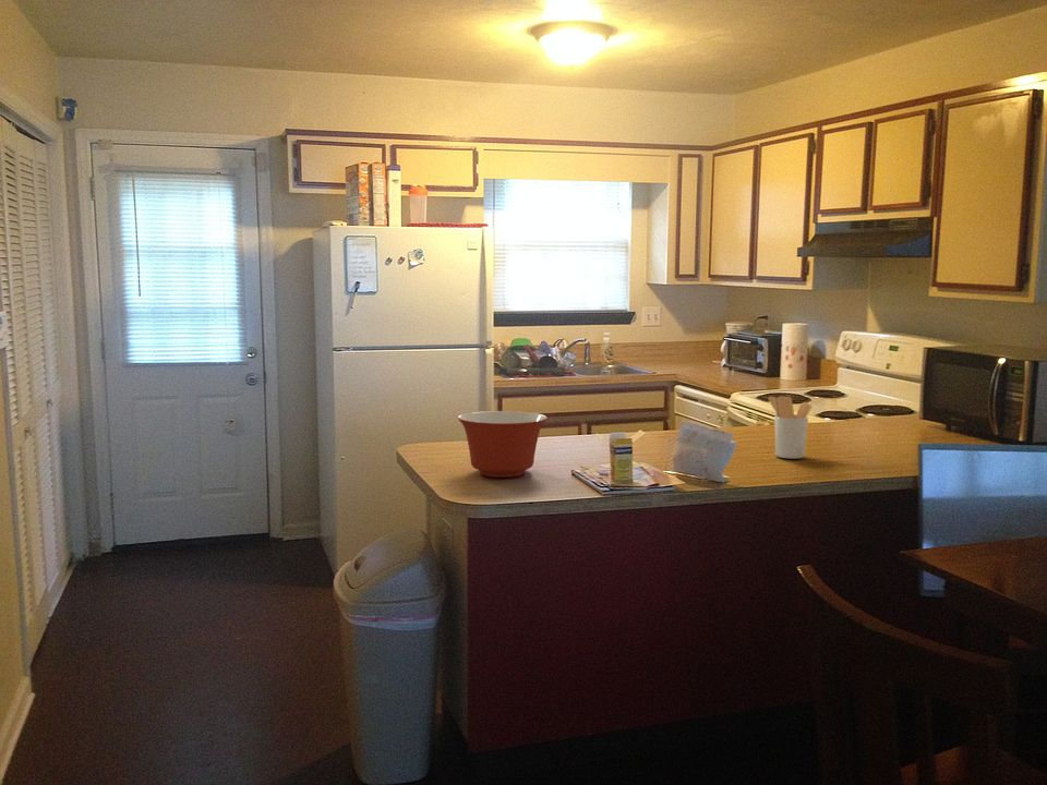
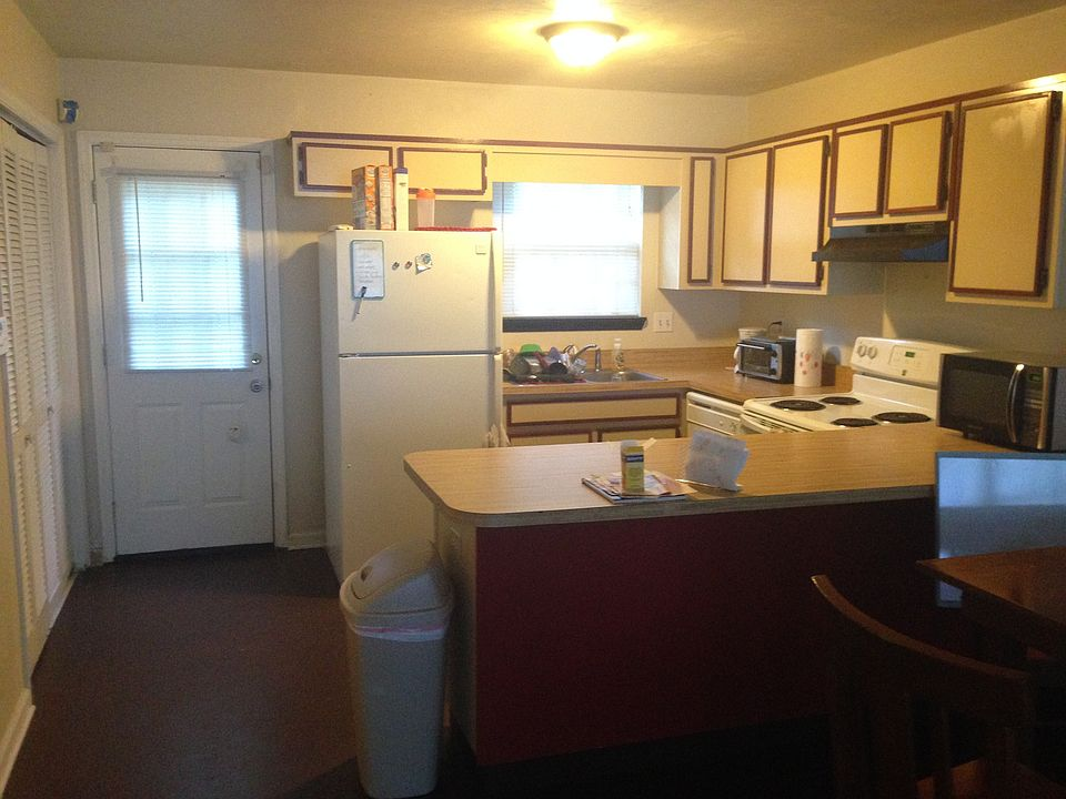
- mixing bowl (502, 445)
- utensil holder (786, 425)
